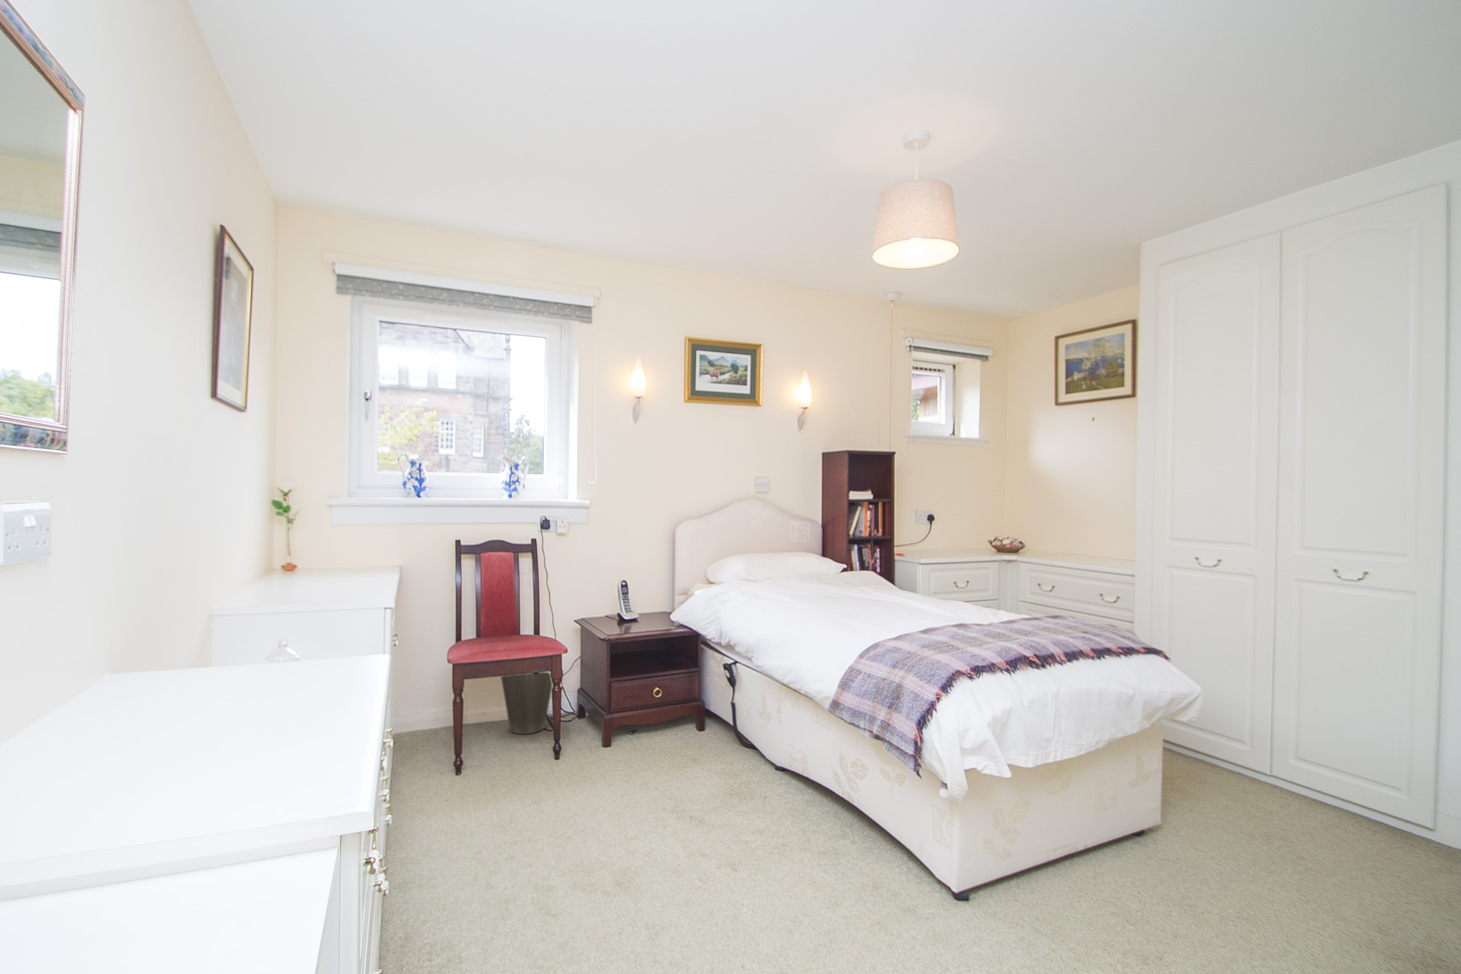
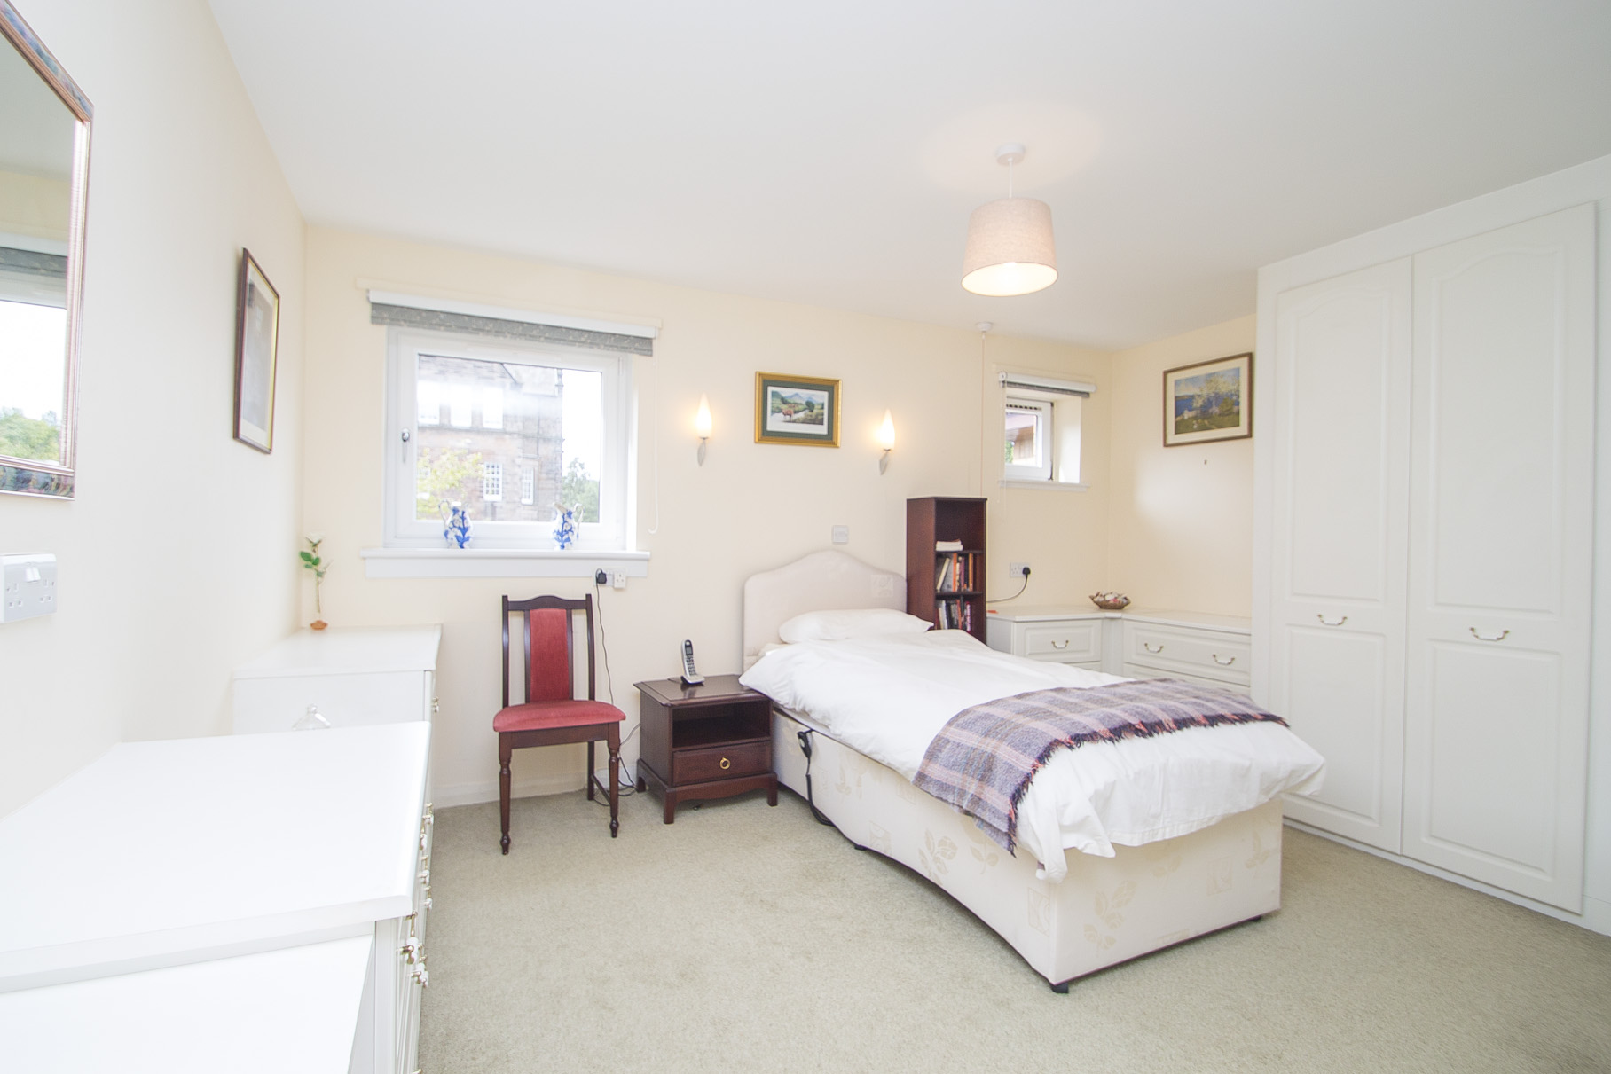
- waste basket (527, 698)
